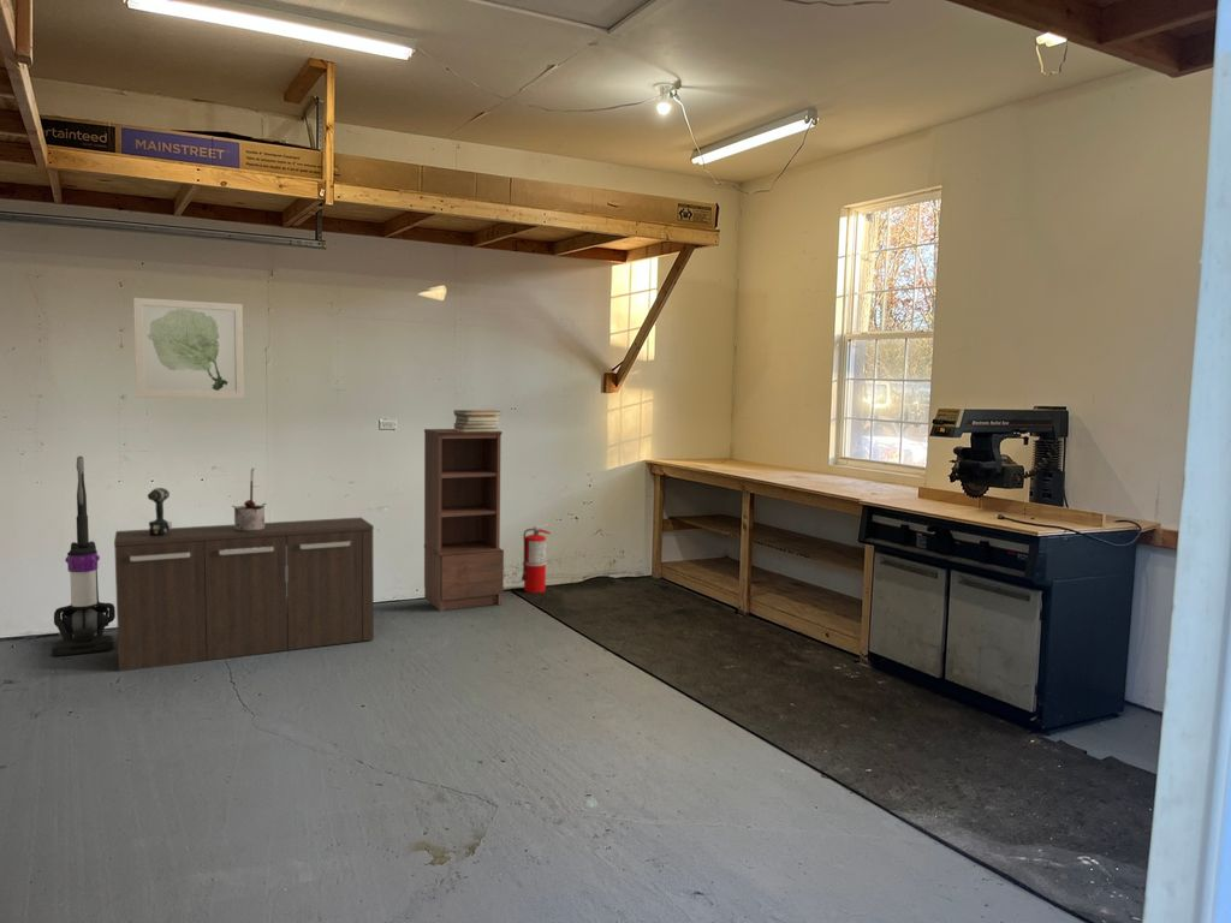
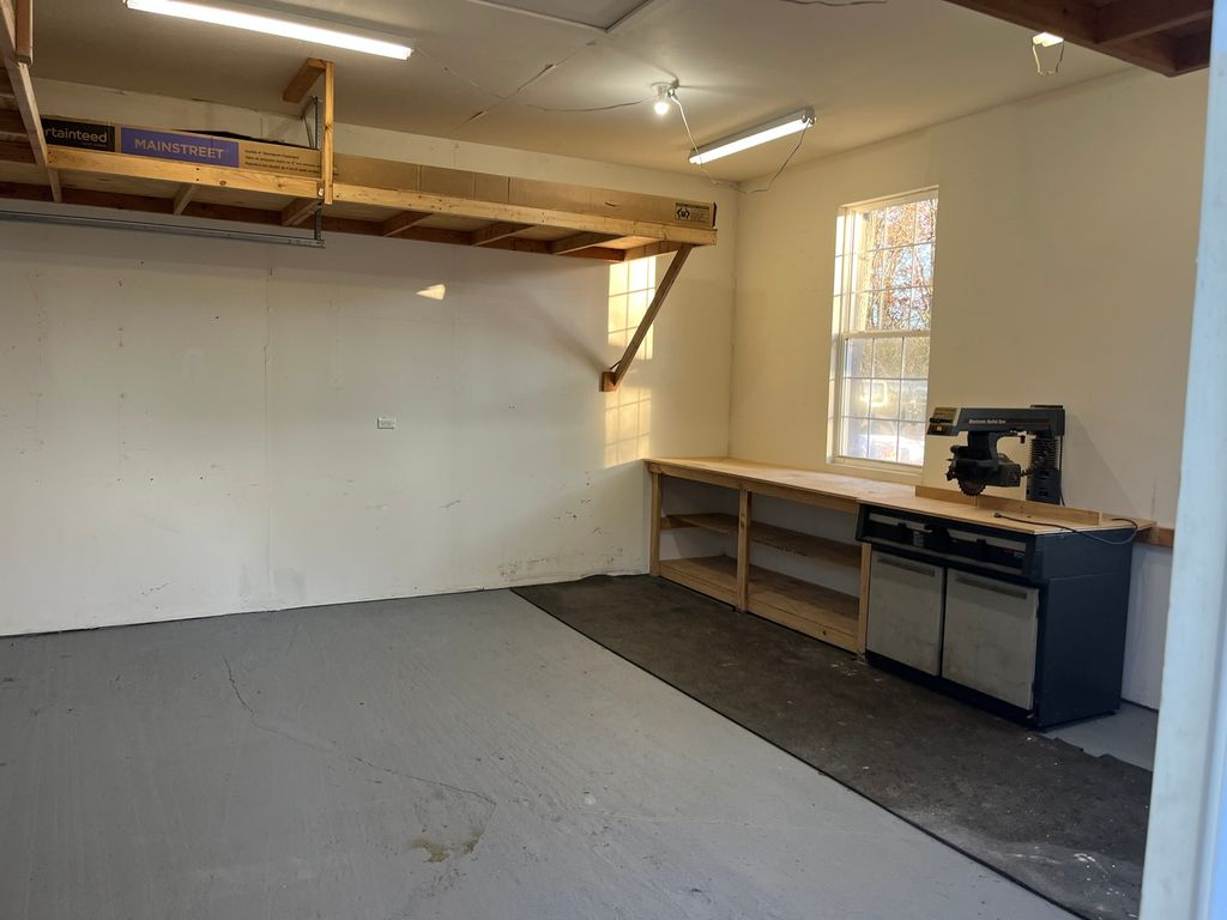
- power drill (157, 511)
- fire extinguisher (535, 558)
- wall art (190, 350)
- shelving unit (463, 517)
- vacuum cleaner (82, 552)
- storage cabinet (250, 588)
- book stack (477, 419)
- paint can (250, 498)
